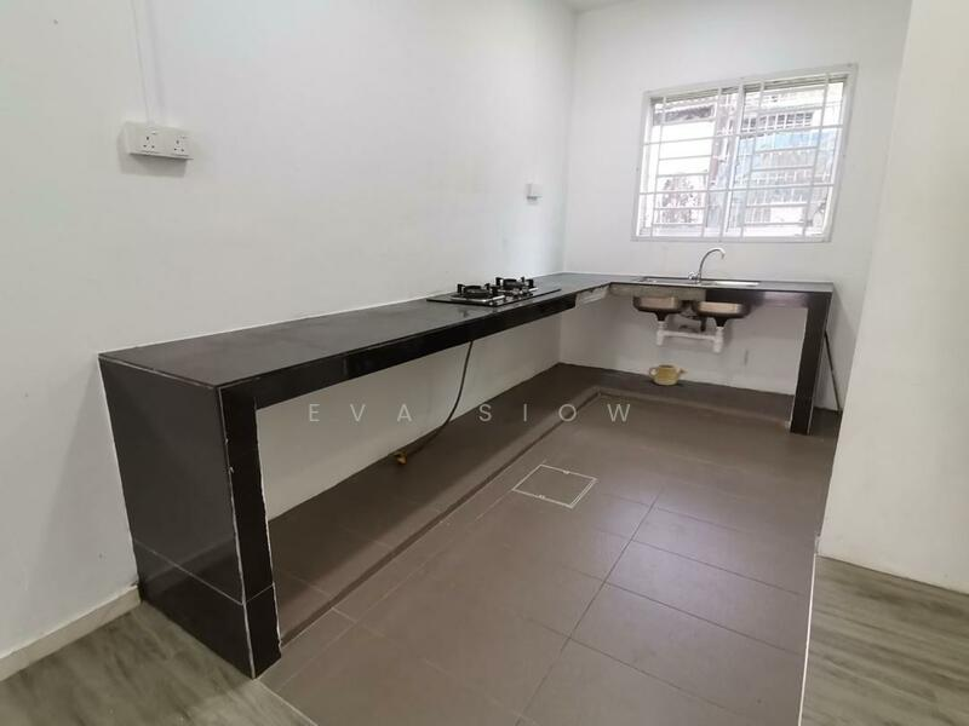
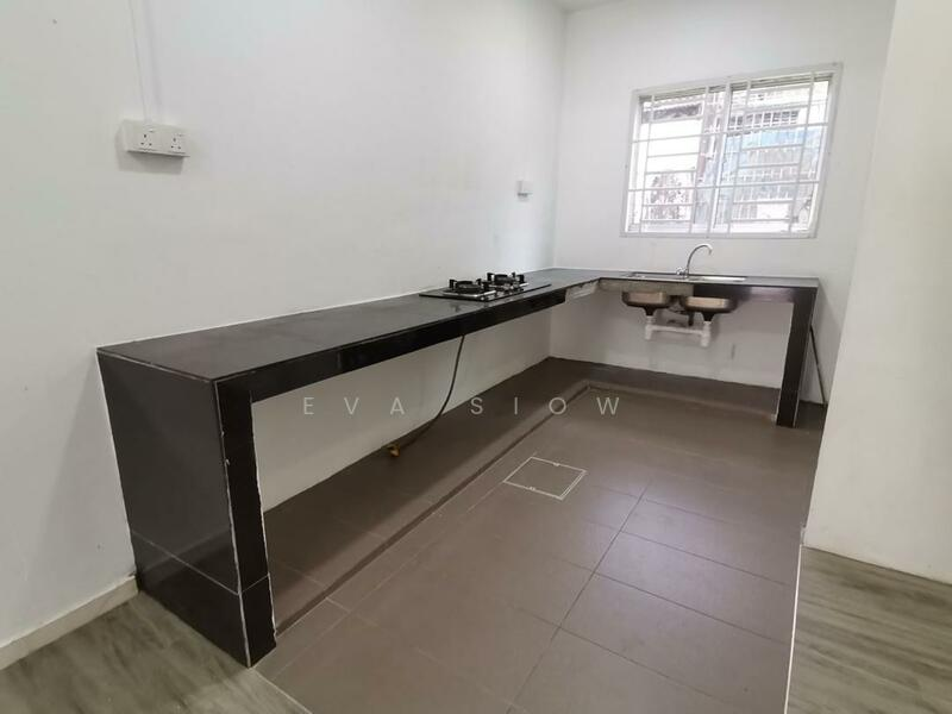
- watering can (666, 374)
